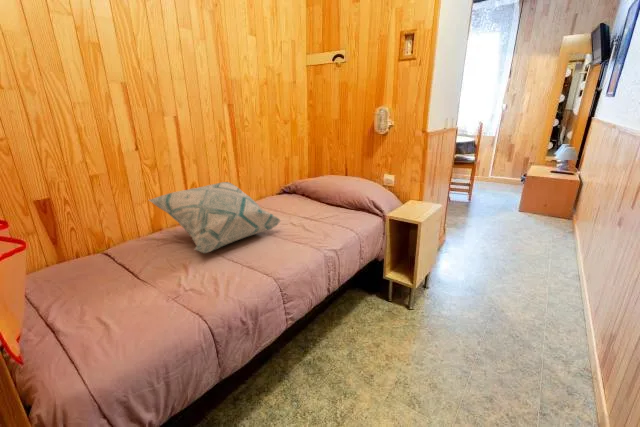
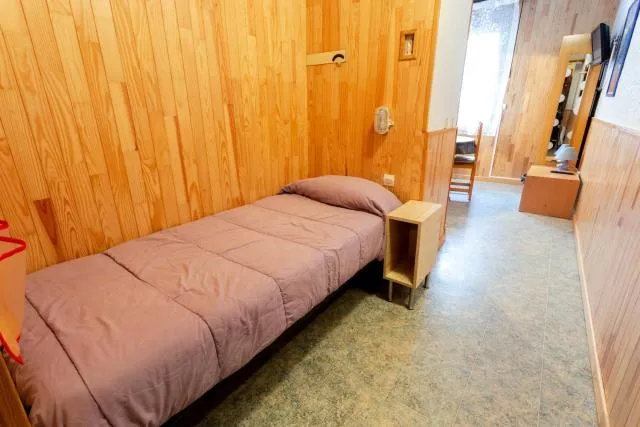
- decorative pillow (217, 213)
